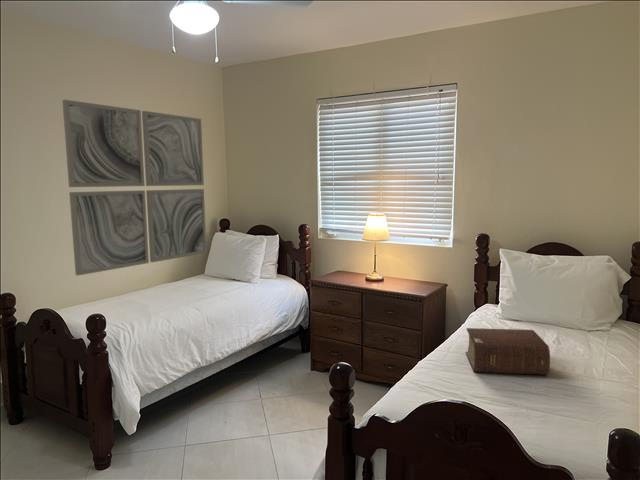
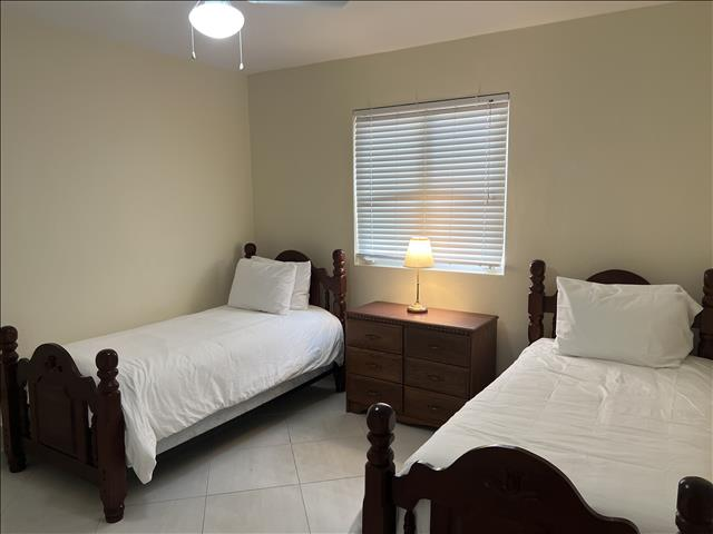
- bible (505, 350)
- wall art (144, 190)
